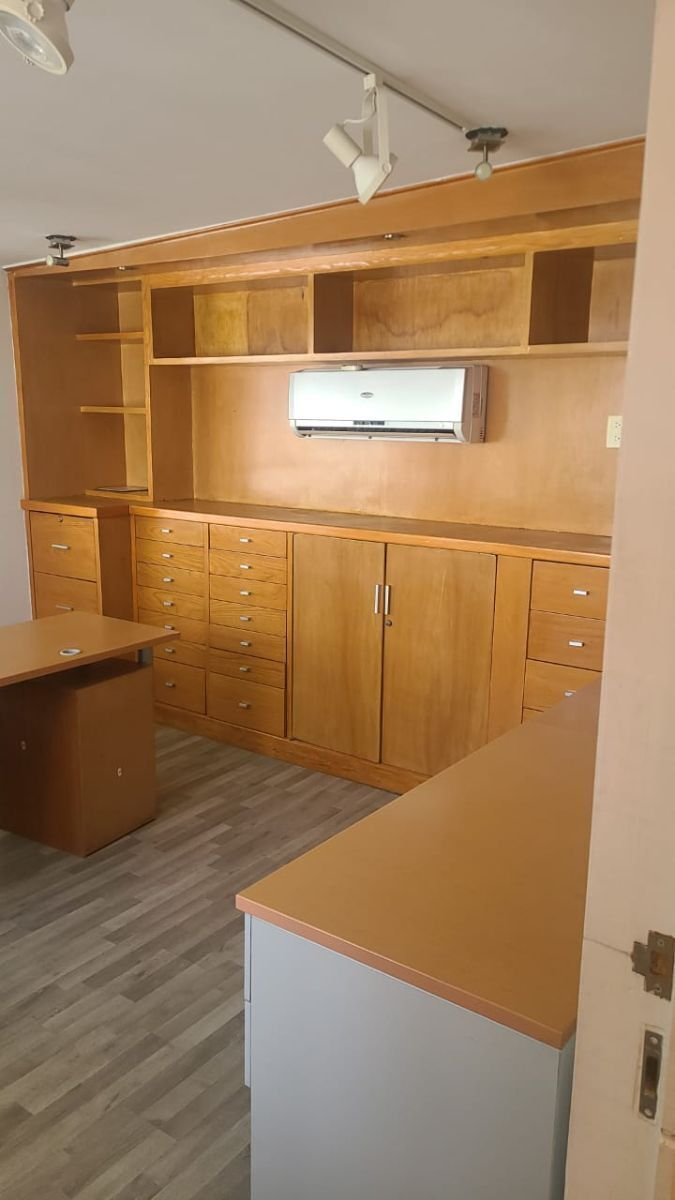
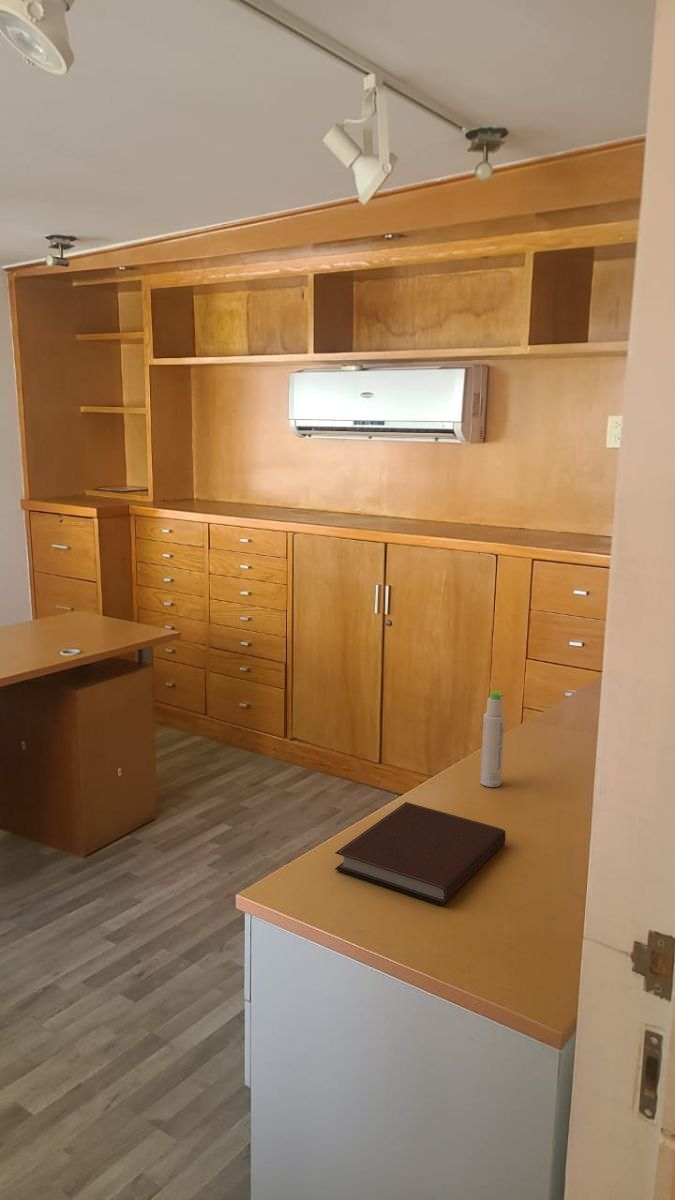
+ notebook (422, 848)
+ bottle (493, 738)
